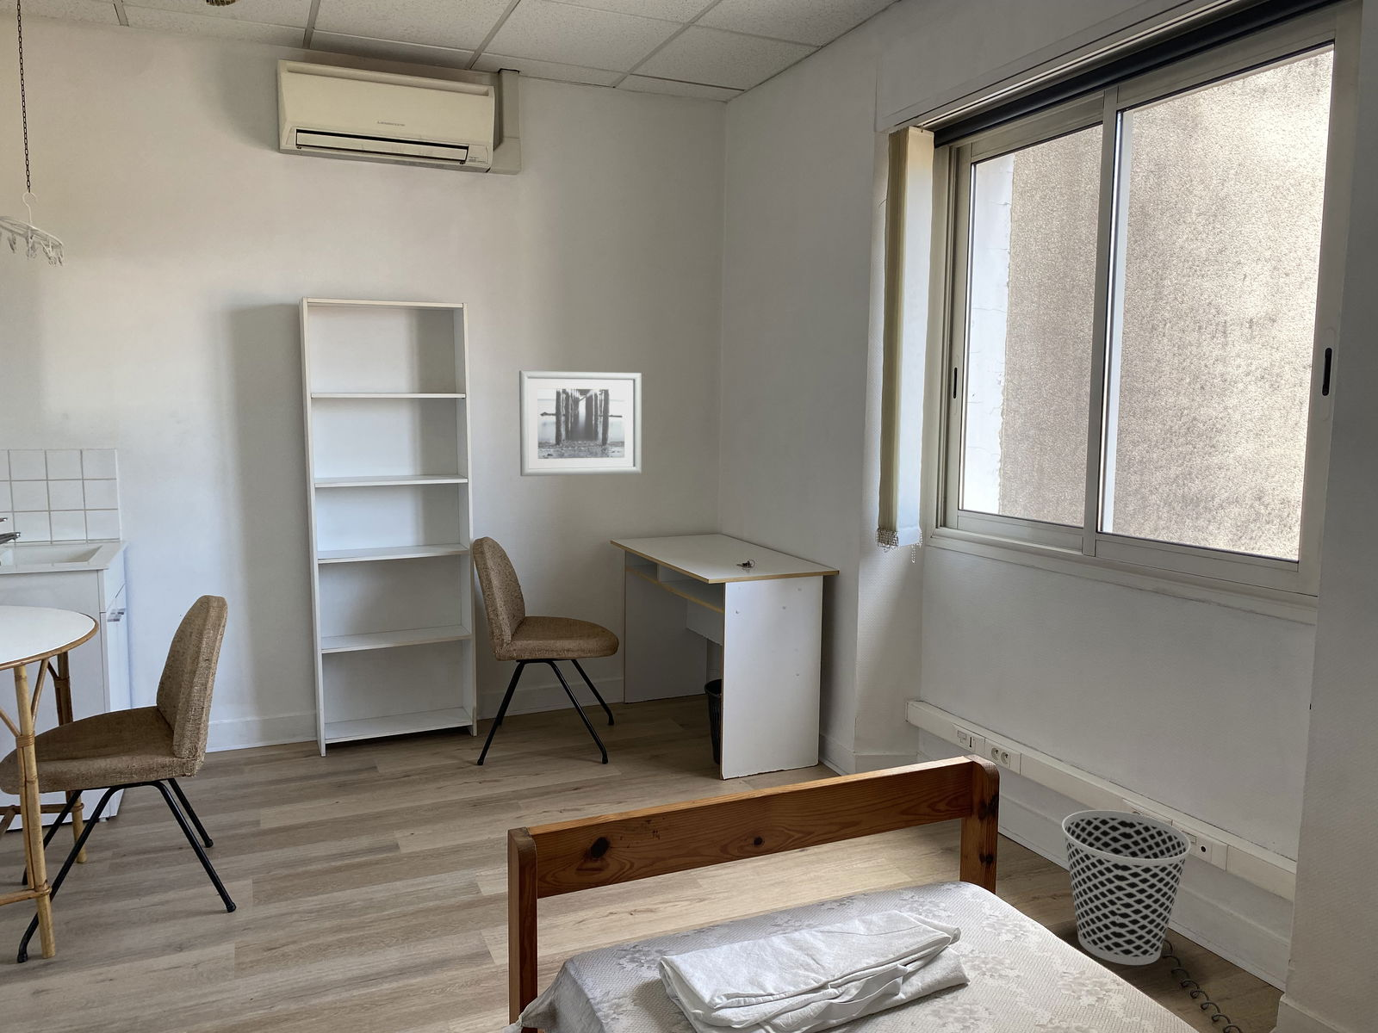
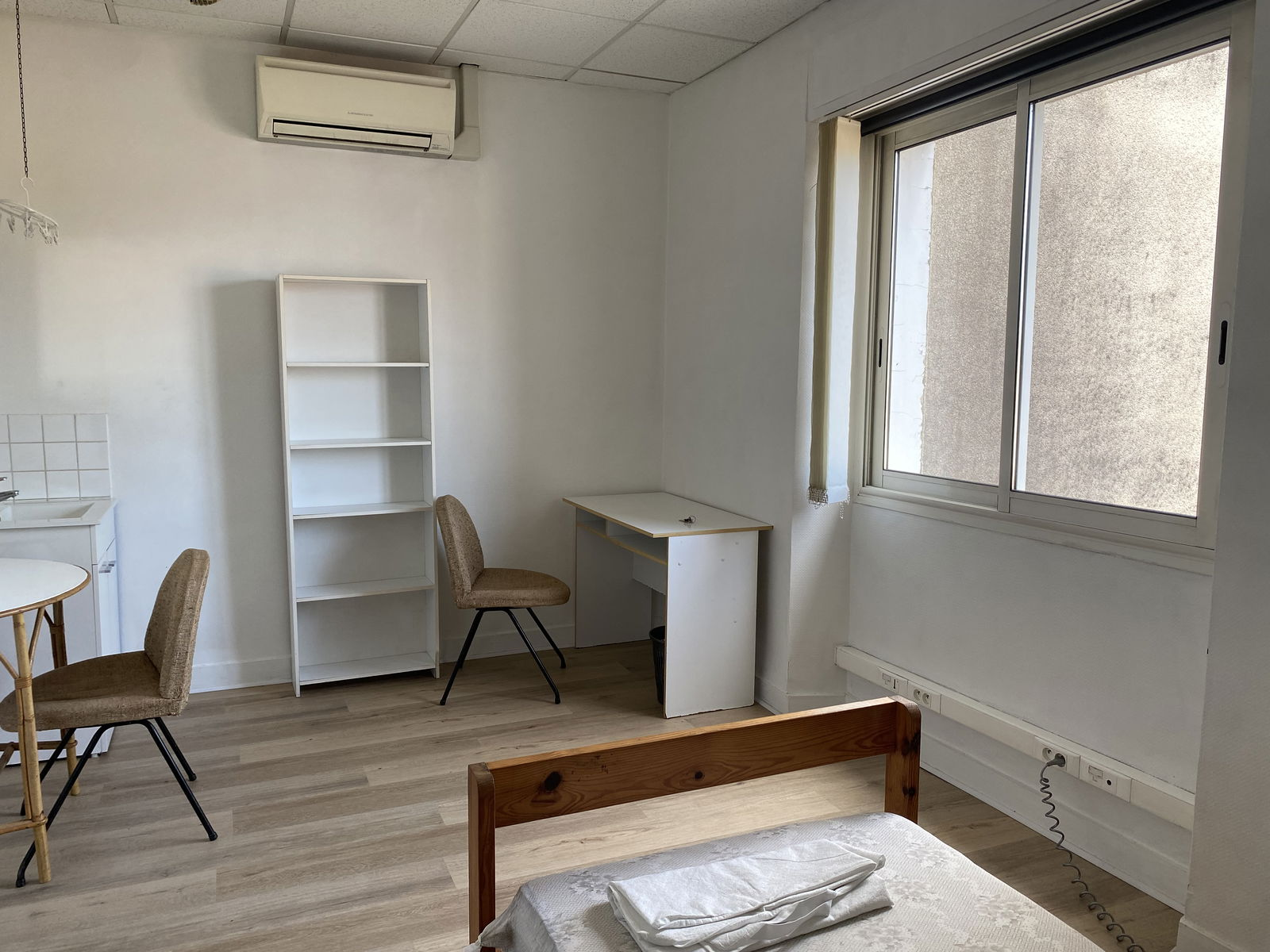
- wastebasket (1121, 889)
- wall art (582, 423)
